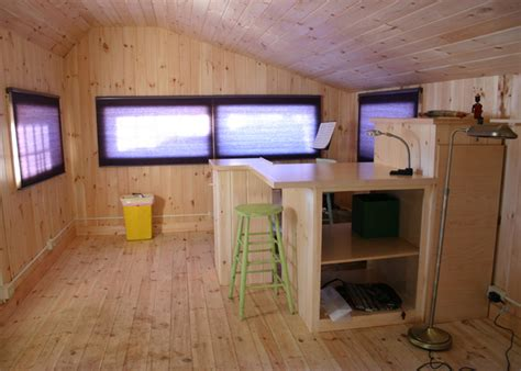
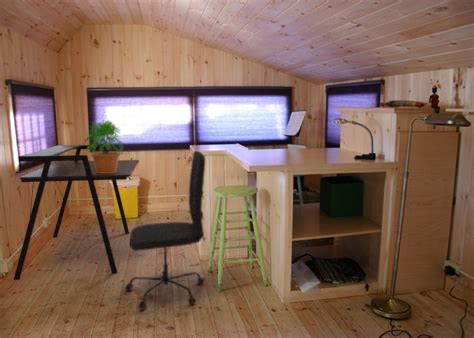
+ office chair (167, 223)
+ desk (92, 198)
+ potted plant (106, 145)
